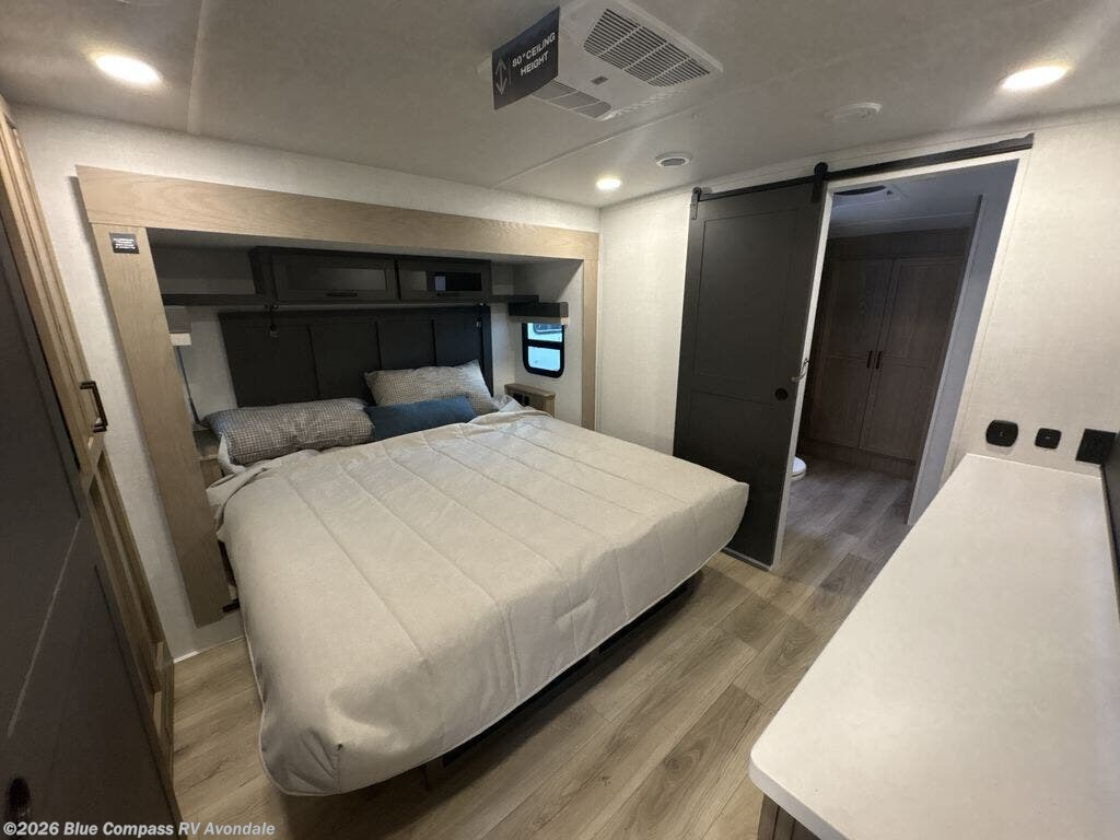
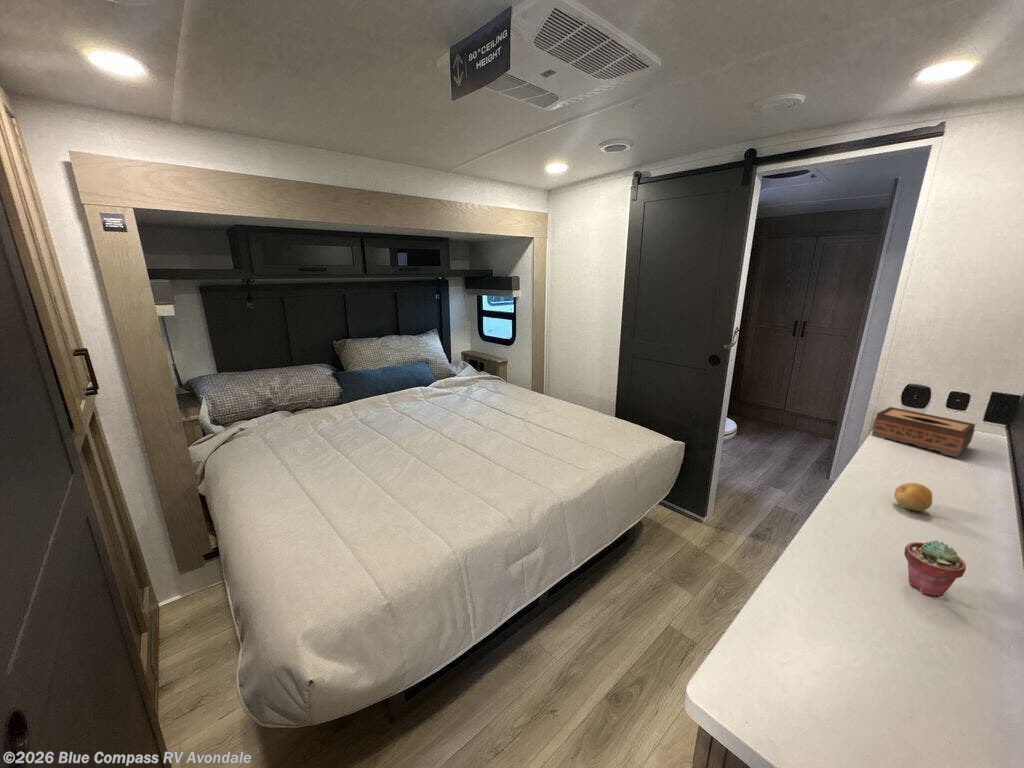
+ fruit (913, 496)
+ tissue box (921, 430)
+ potted succulent (932, 564)
